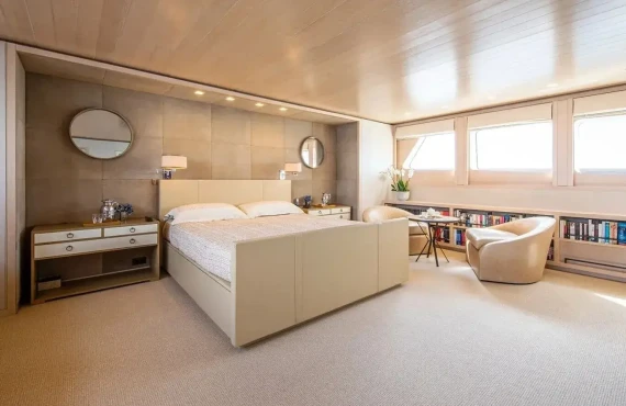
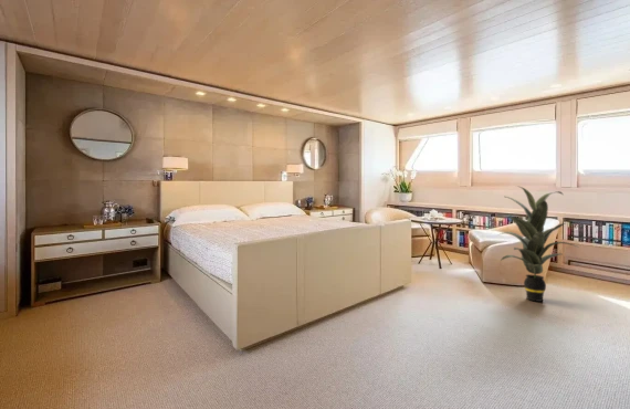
+ indoor plant (528, 242)
